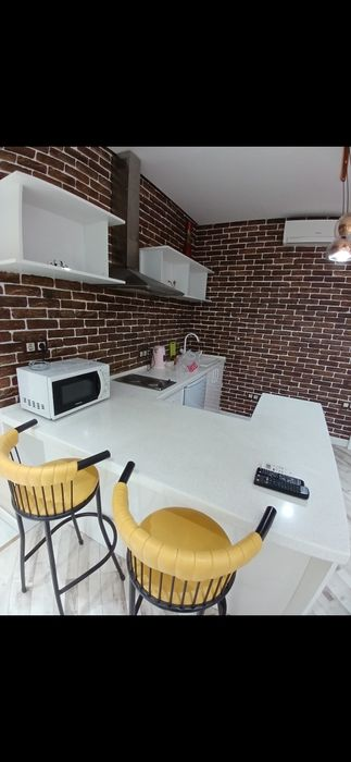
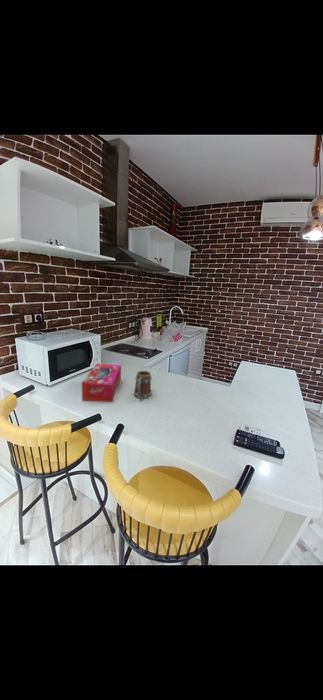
+ tissue box (103, 381)
+ mug (142, 385)
